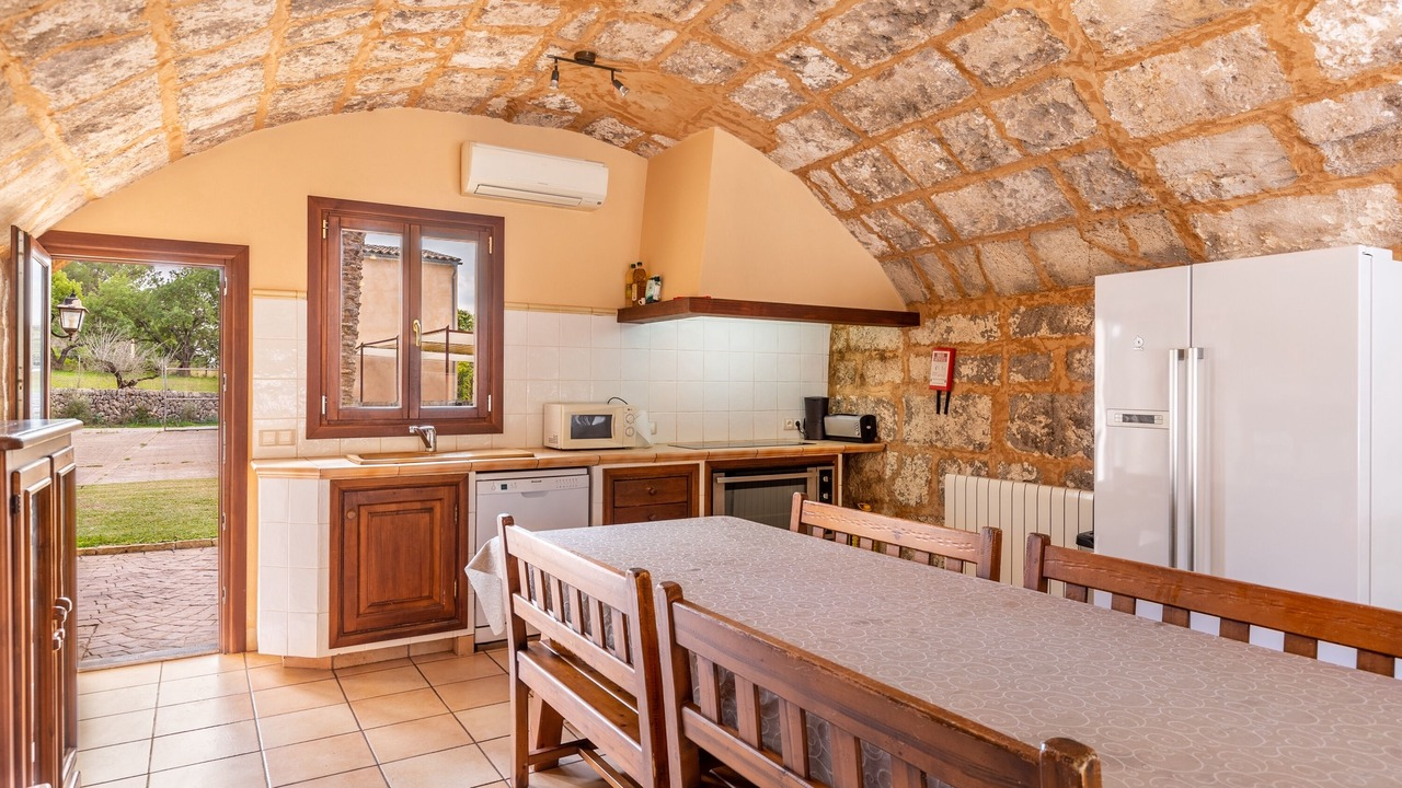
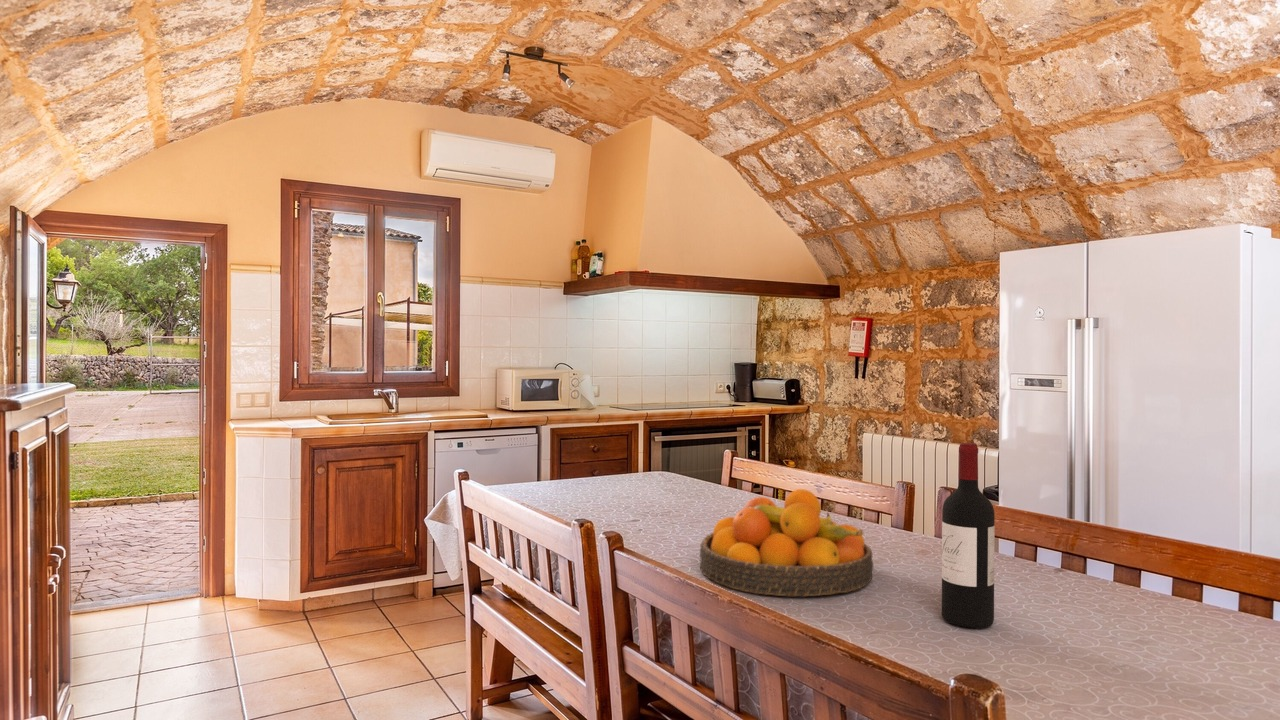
+ fruit bowl (784, 533)
+ wine bottle (968, 532)
